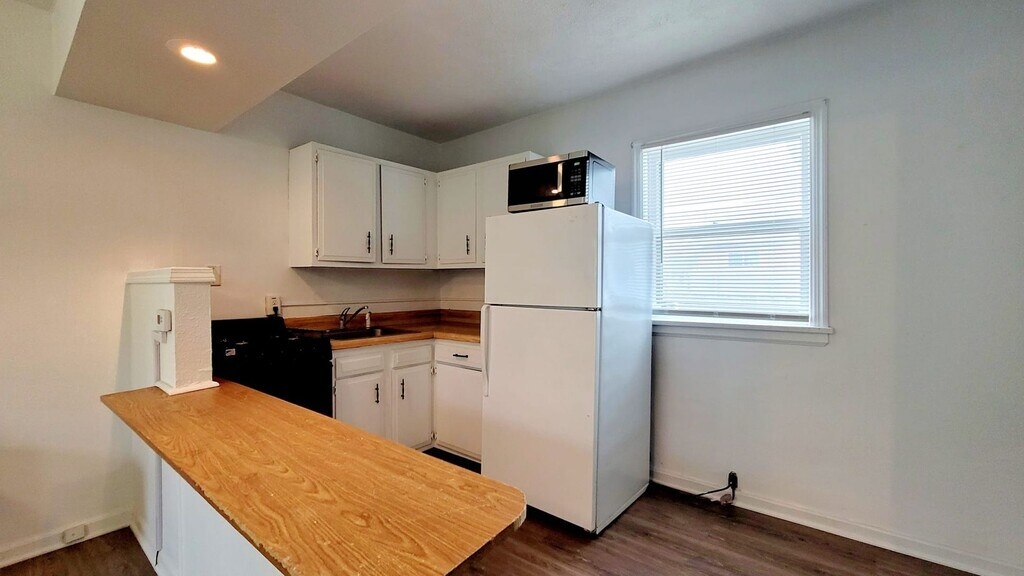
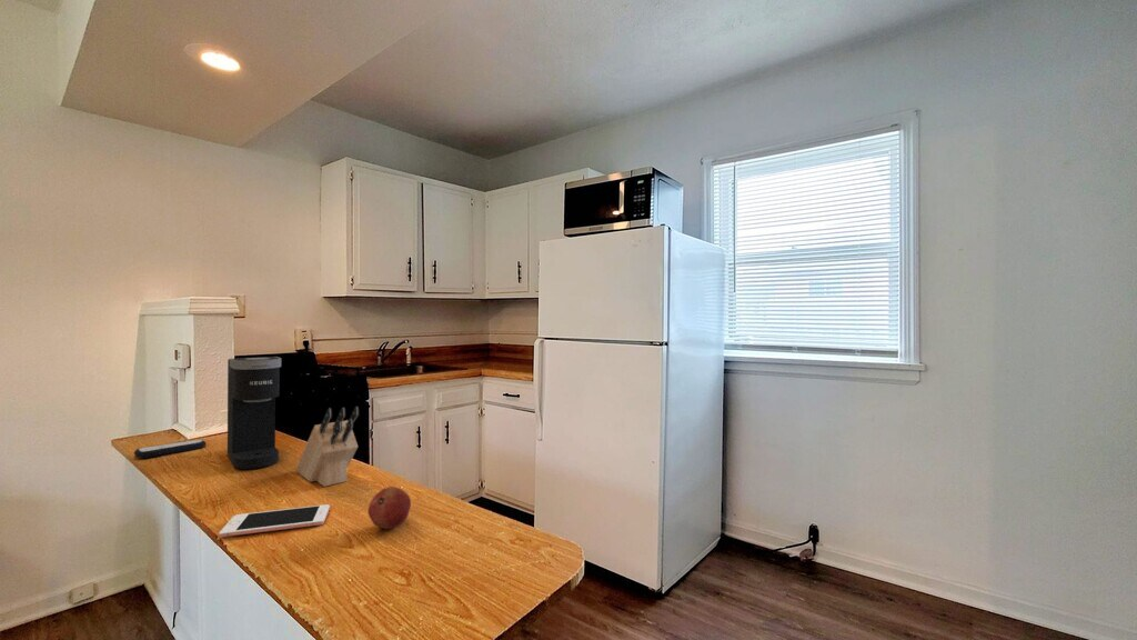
+ cell phone (278, 519)
+ coffee maker (252, 407)
+ knife block (328, 440)
+ fruit (390, 507)
+ remote control (171, 448)
